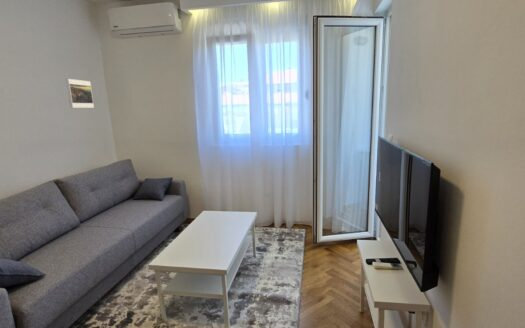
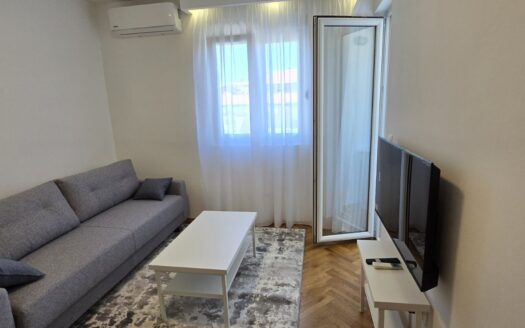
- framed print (80, 94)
